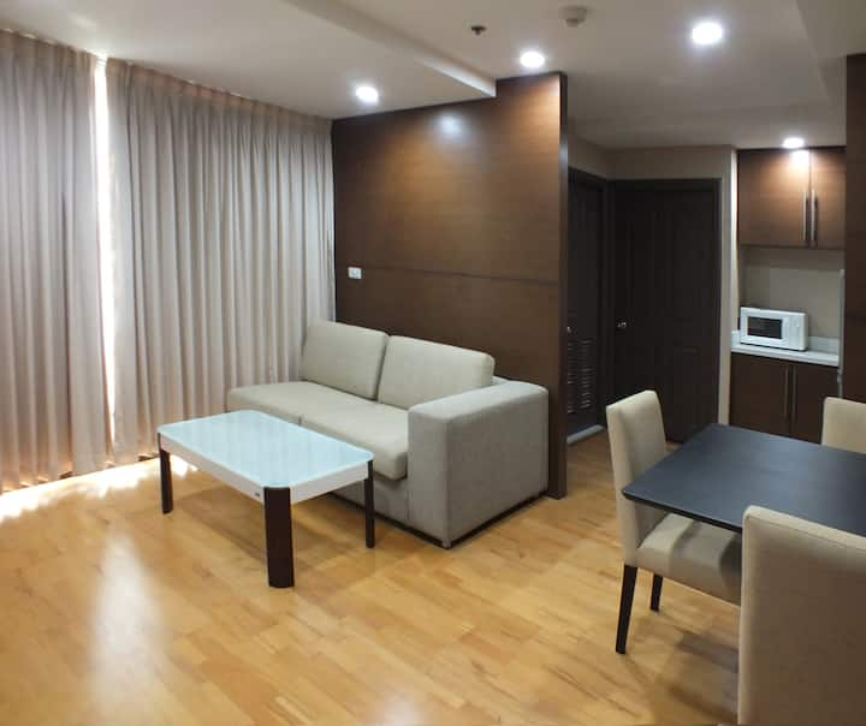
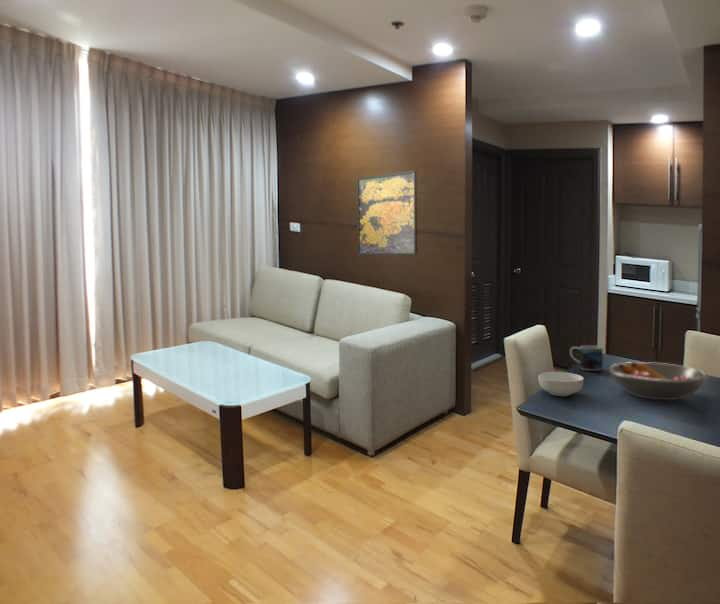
+ fruit bowl (656, 380)
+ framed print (386, 215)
+ cereal bowl (560, 384)
+ mug (585, 357)
